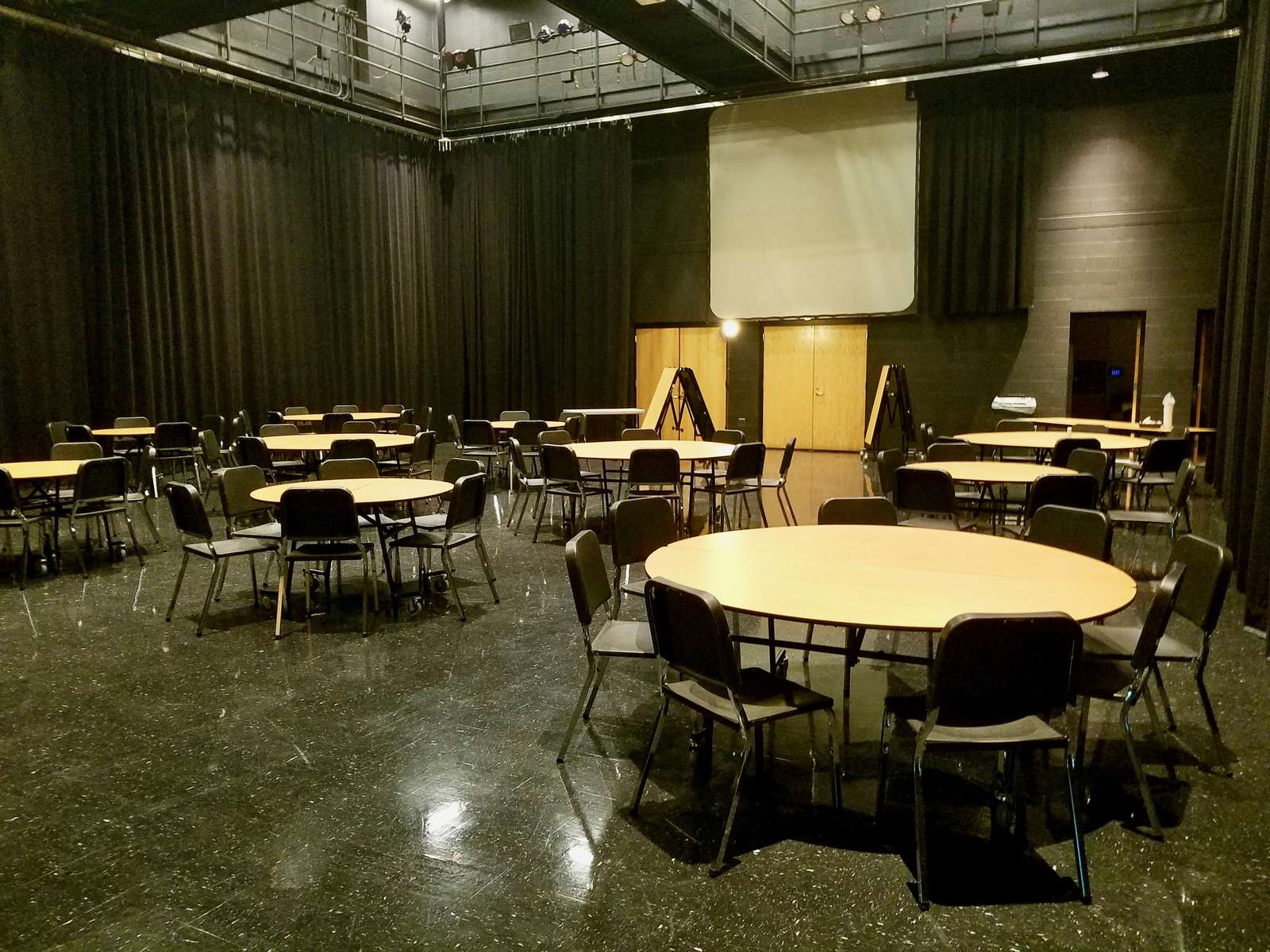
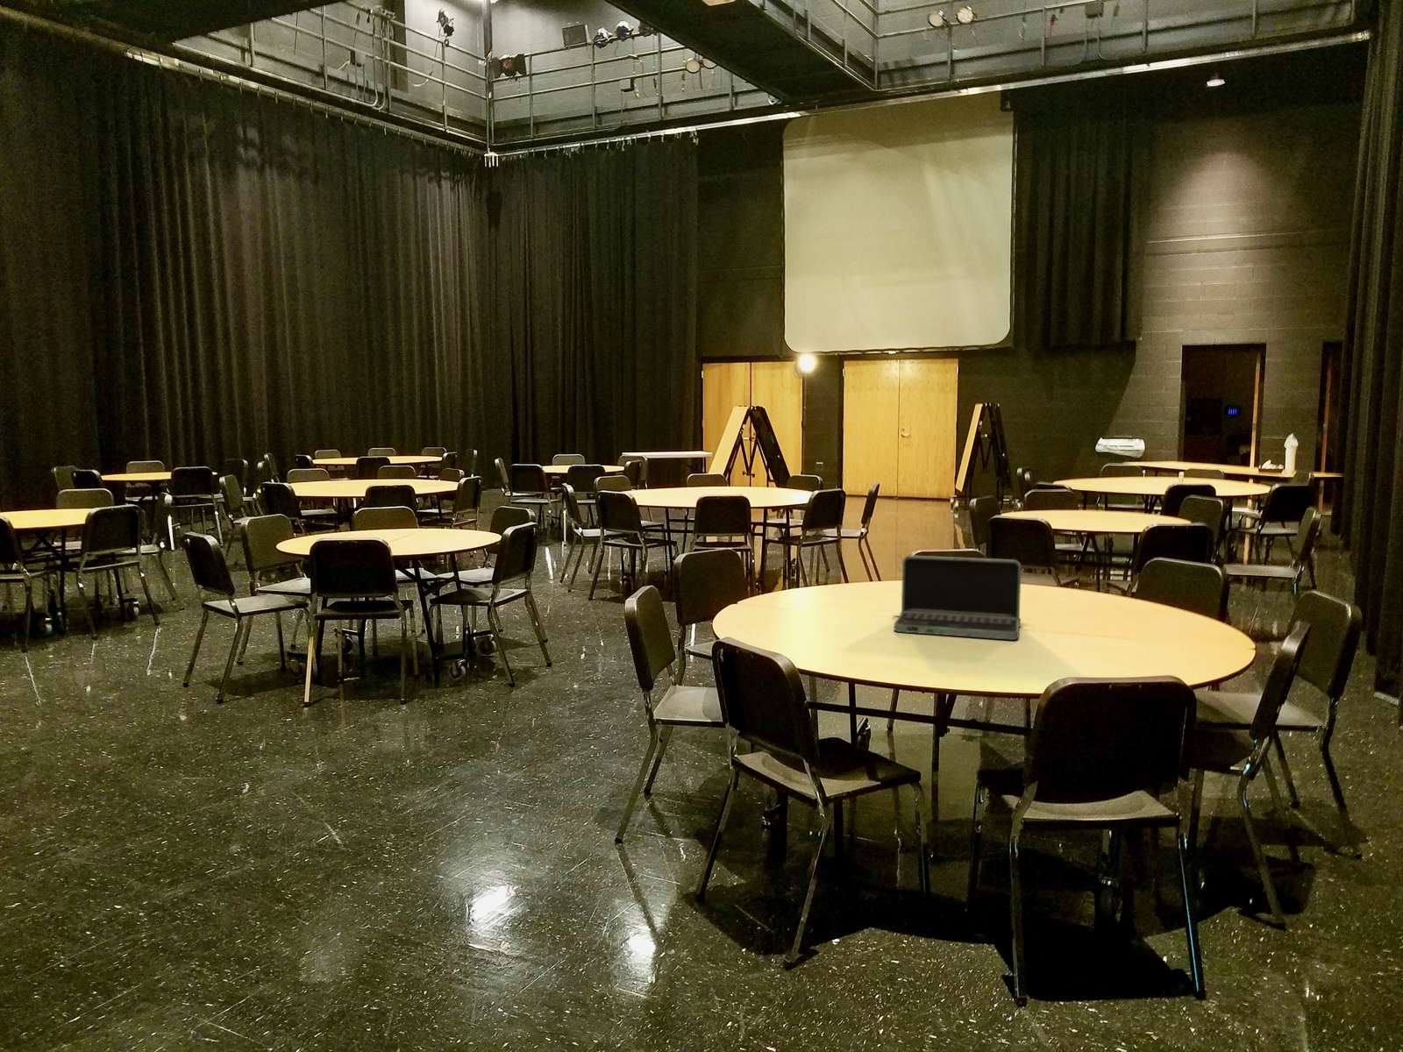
+ laptop (954, 593)
